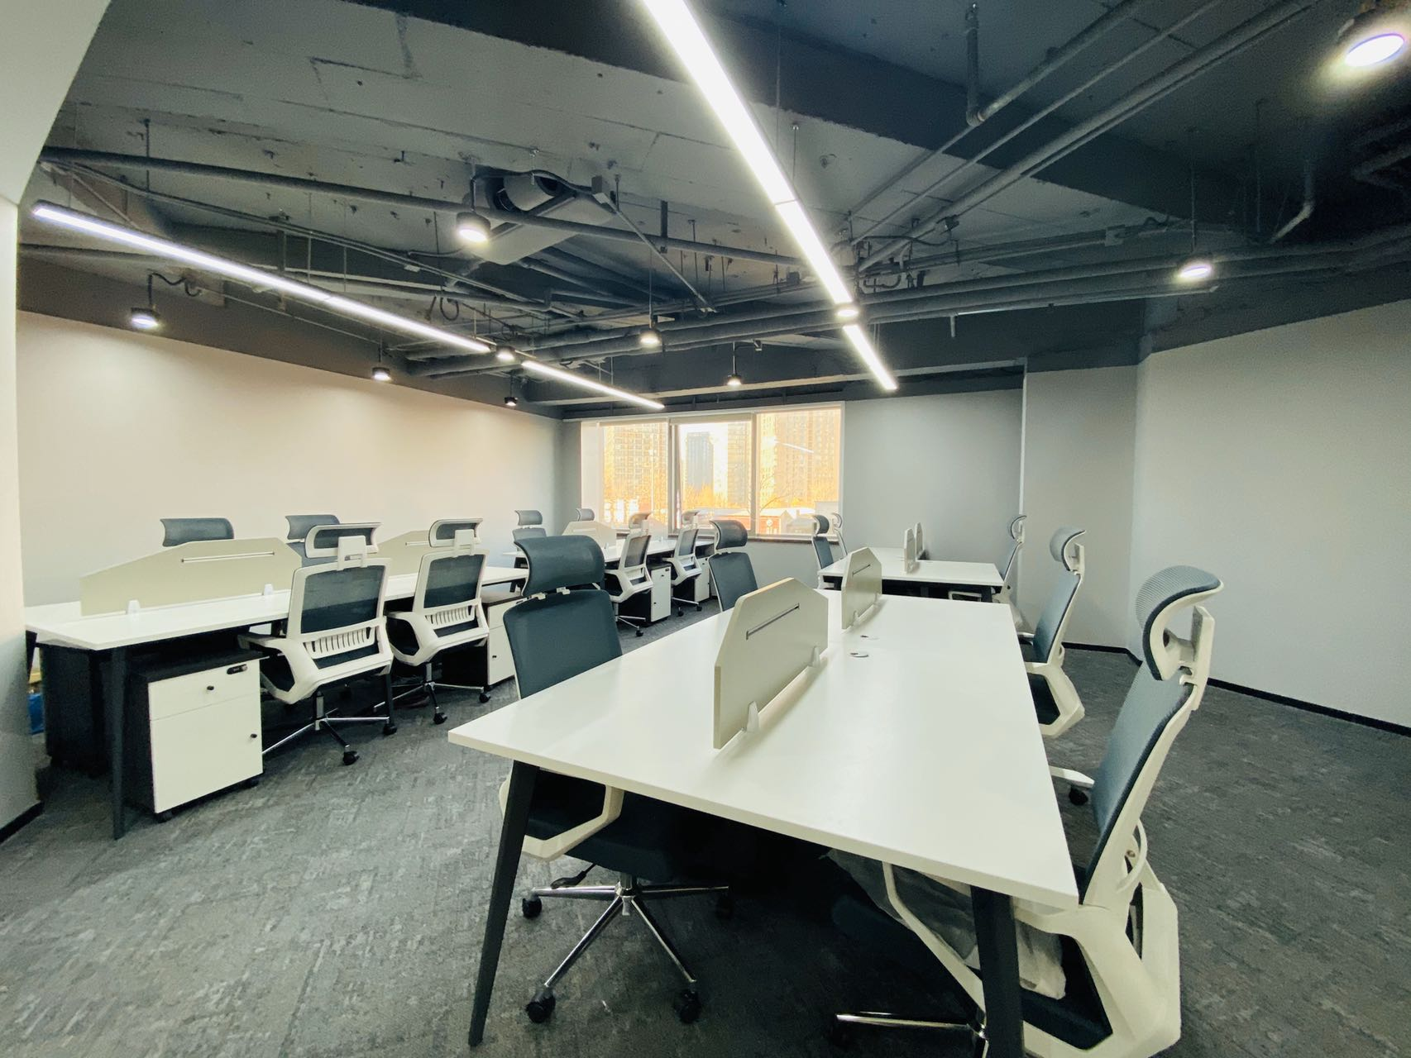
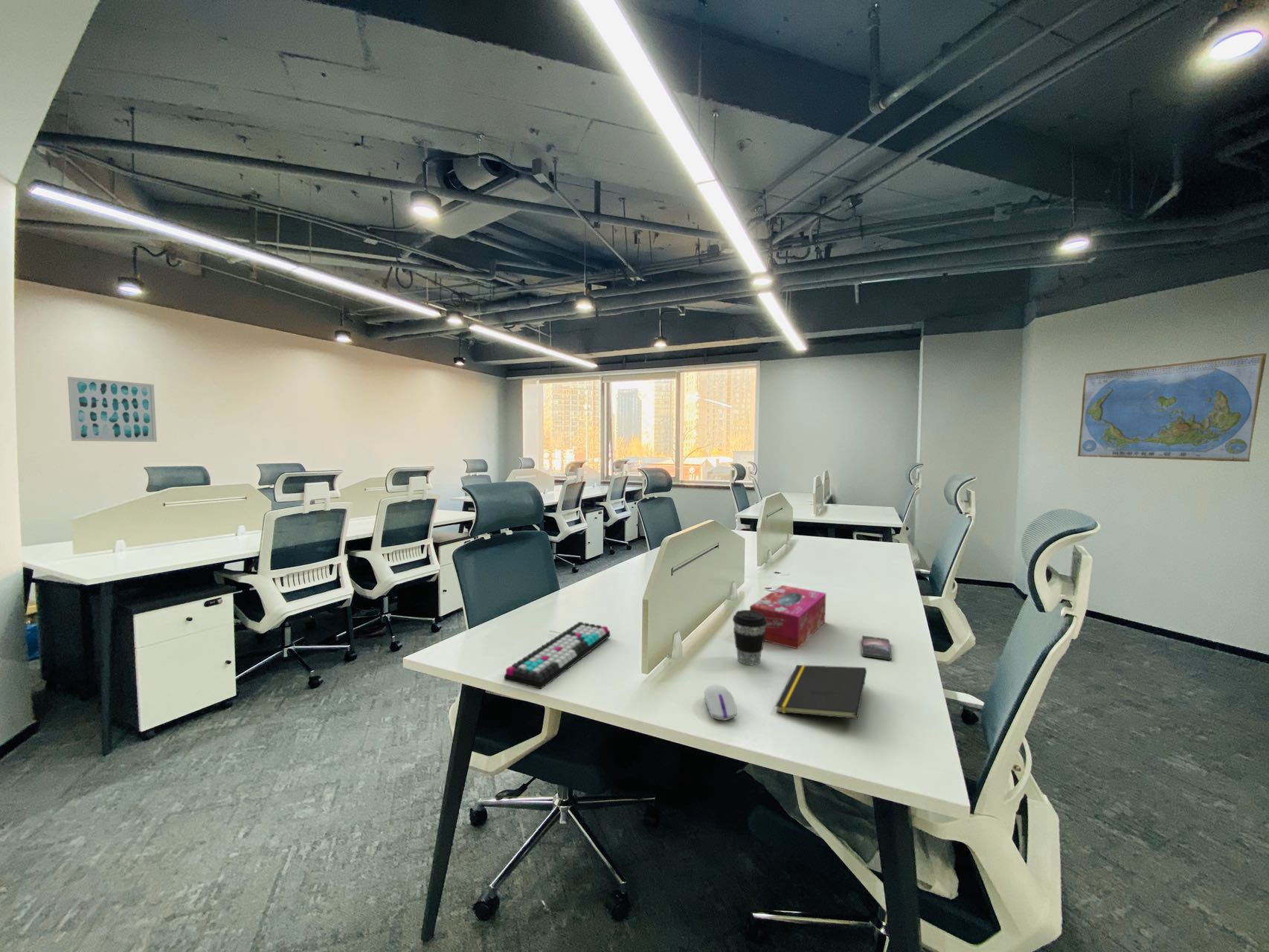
+ tissue box (789, 614)
+ notepad (823, 688)
+ computer mouse (719, 699)
+ keyboard (551, 648)
+ coffee cup (749, 637)
+ wall art (115, 411)
+ smartphone (876, 647)
+ world map (1158, 412)
